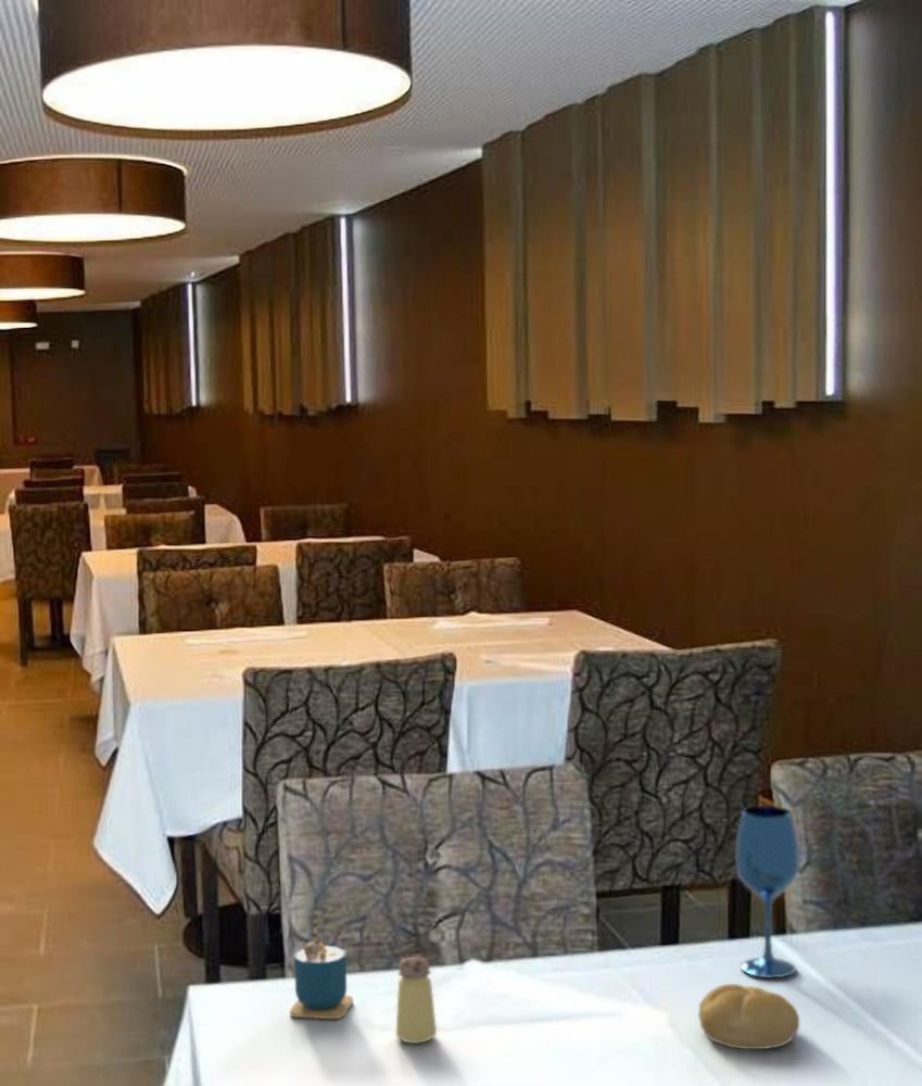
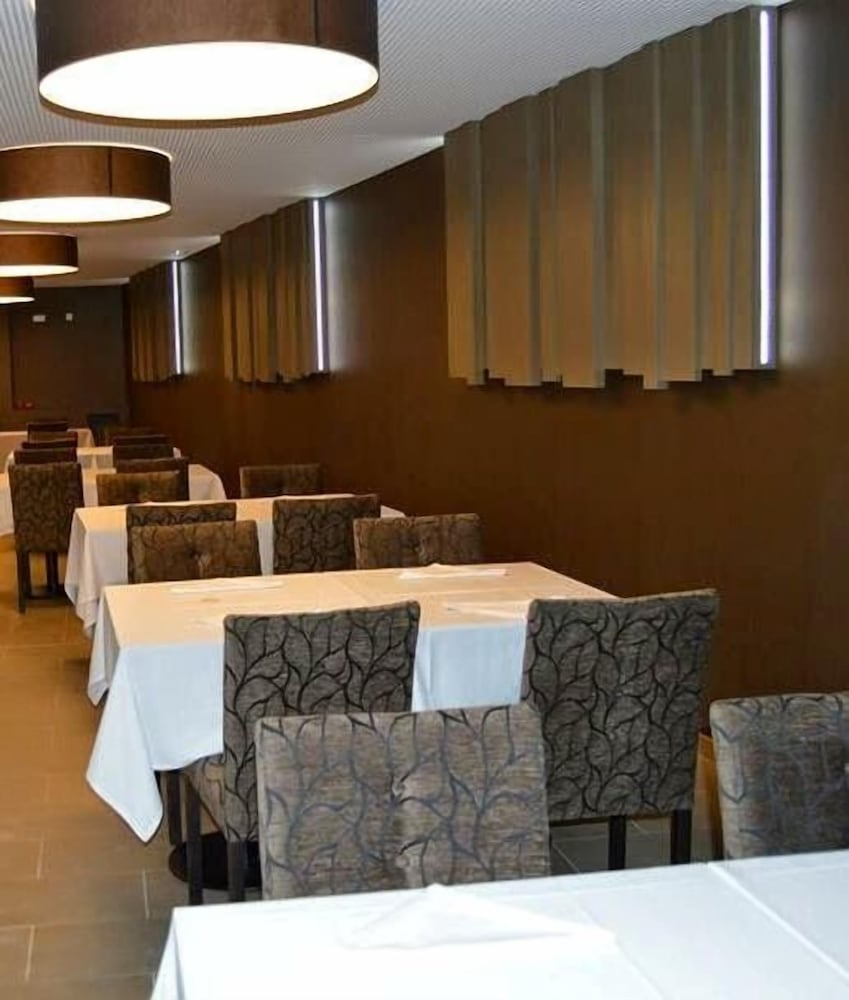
- bread roll (748, 1010)
- cup (320, 962)
- wineglass (767, 891)
- saltshaker (415, 998)
